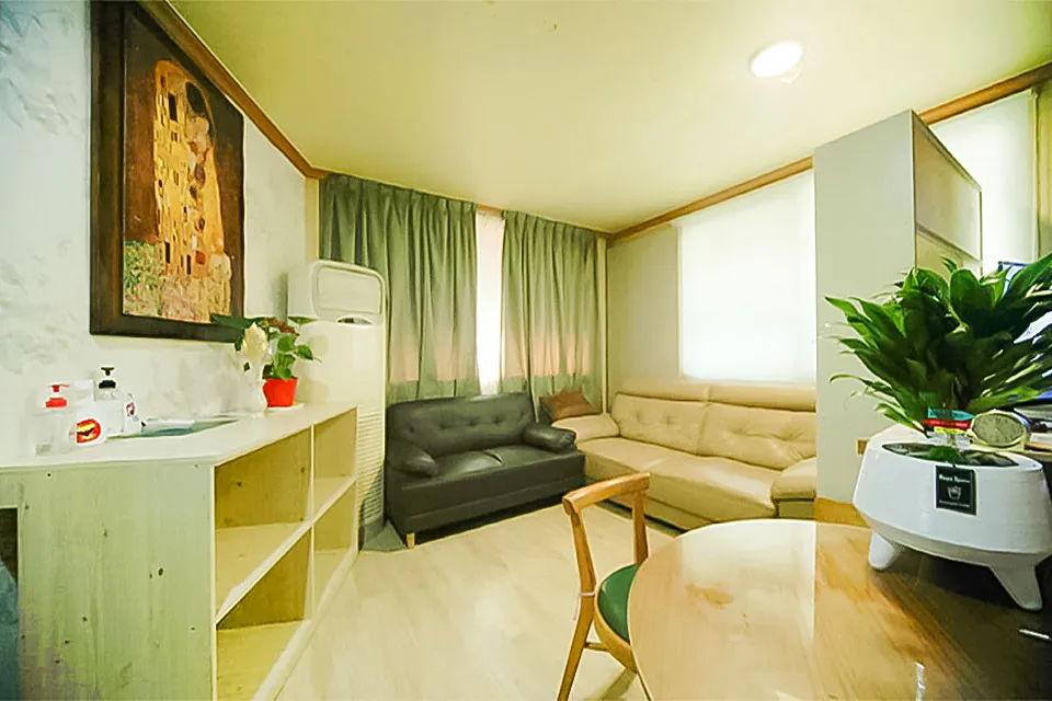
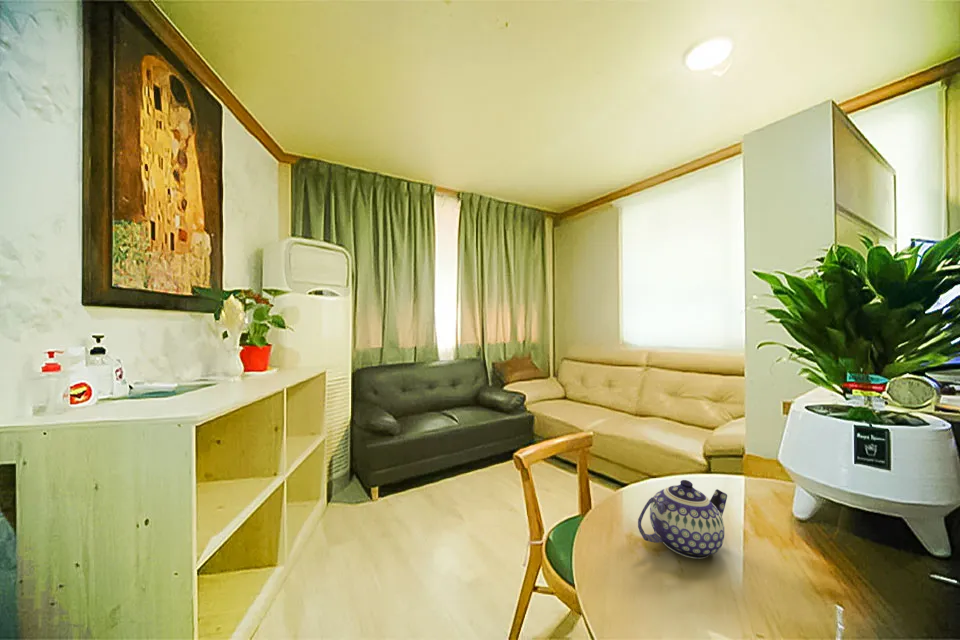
+ teapot (684, 512)
